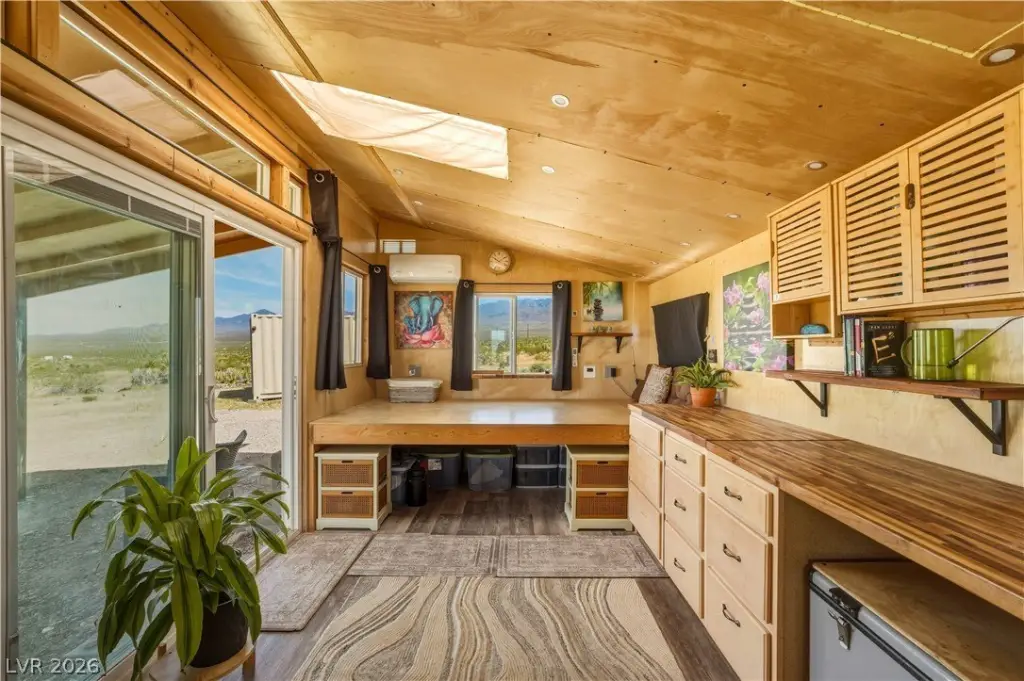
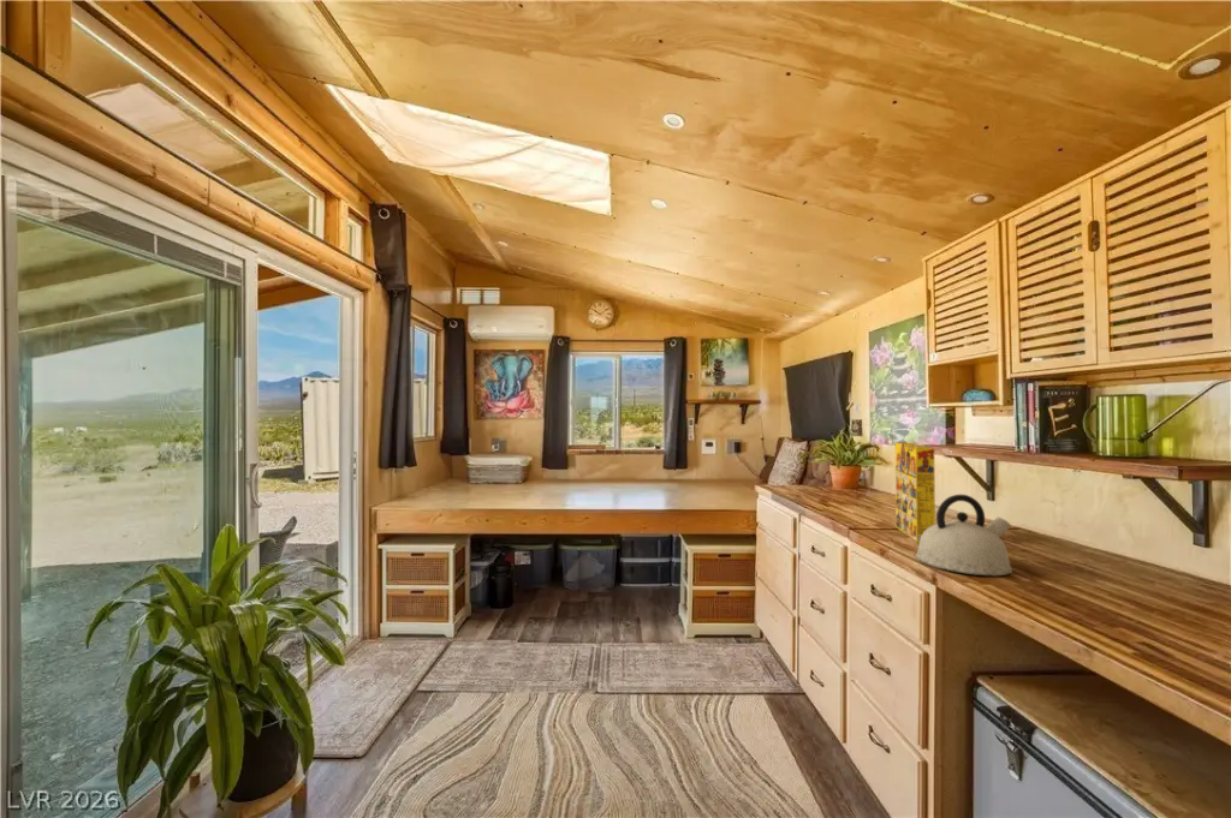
+ kettle (965, 529)
+ cereal box (914, 489)
